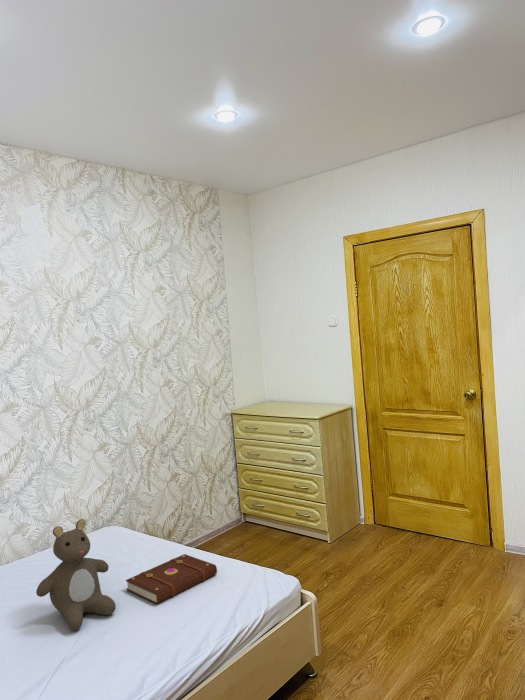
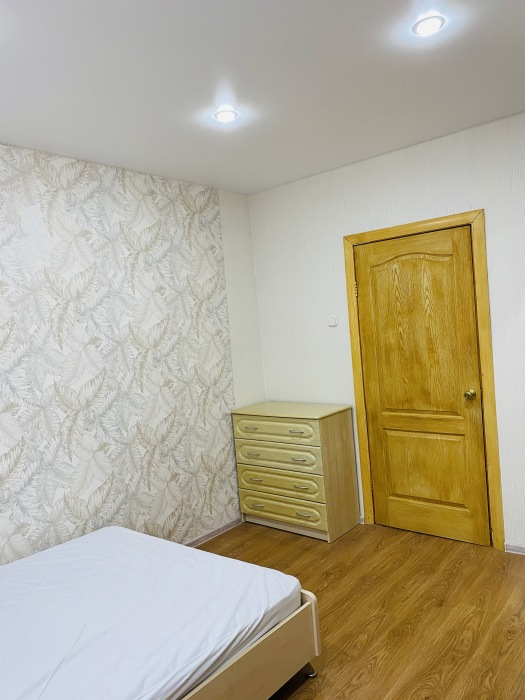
- teddy bear (78, 570)
- book (172, 576)
